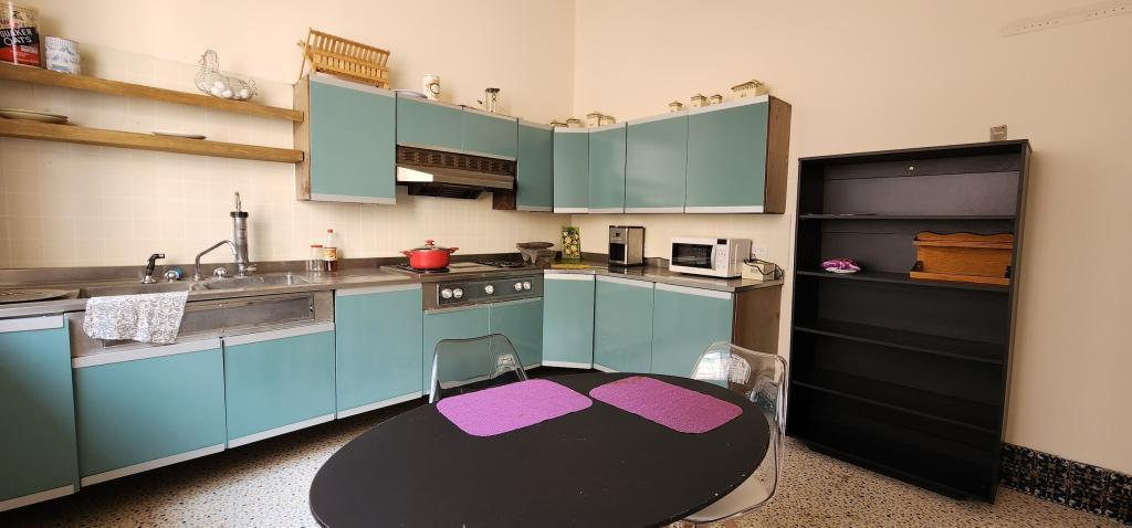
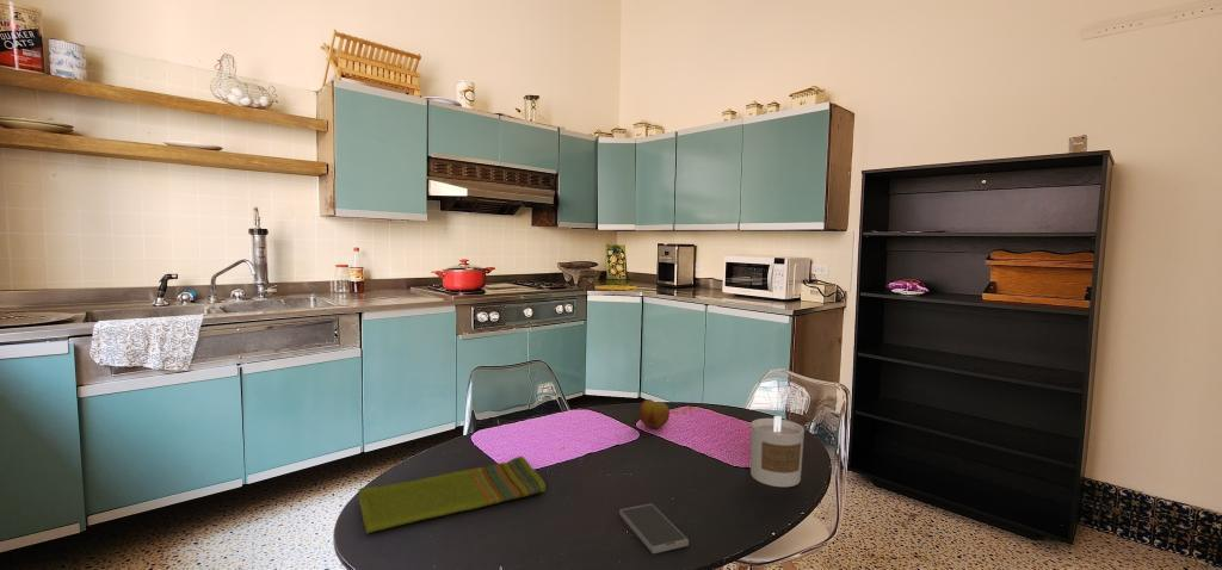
+ fruit (653, 414)
+ smartphone (652, 526)
+ candle (776, 446)
+ dish towel (455, 489)
